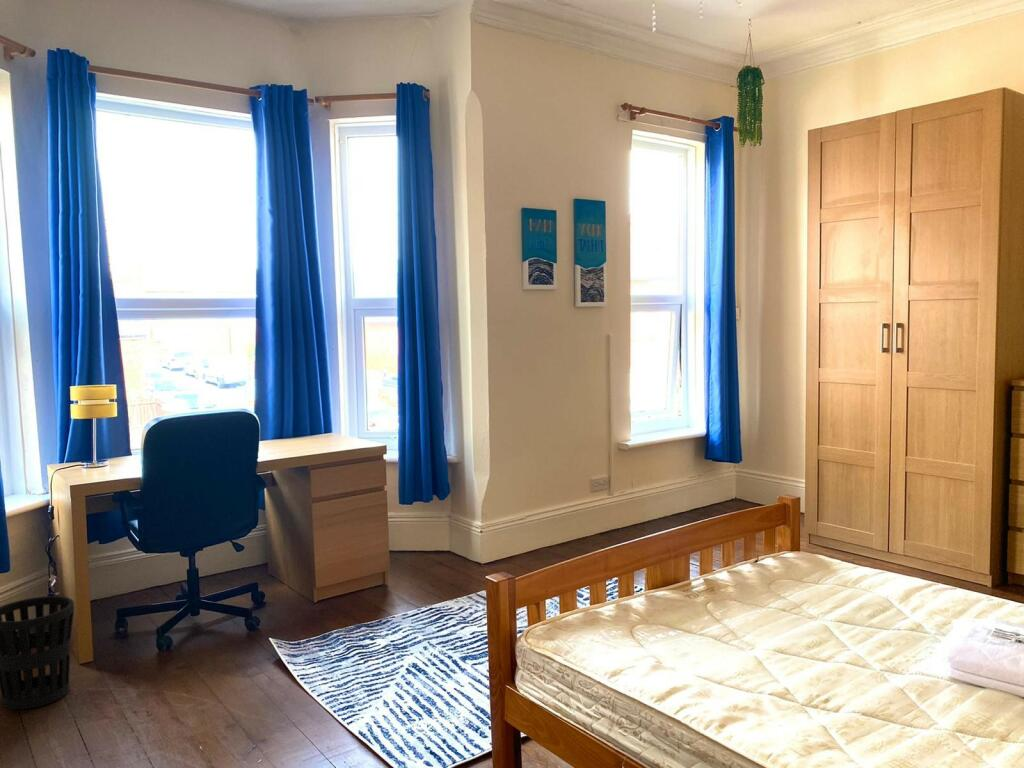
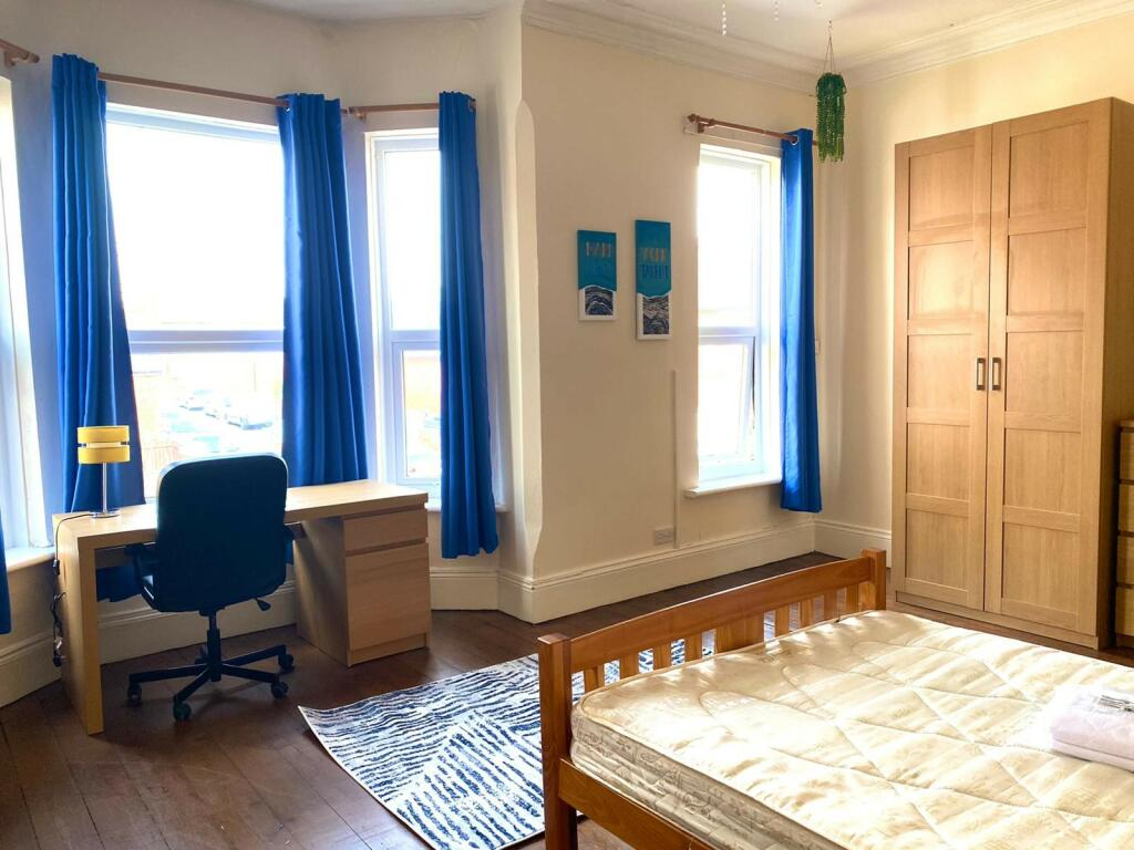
- wastebasket (33, 653)
